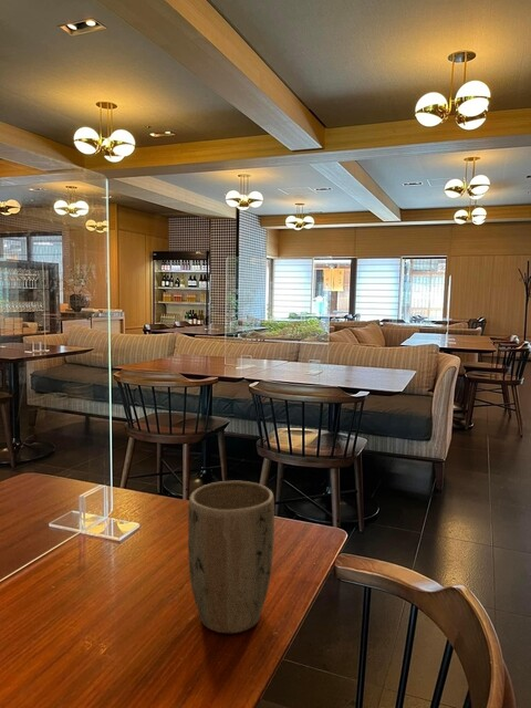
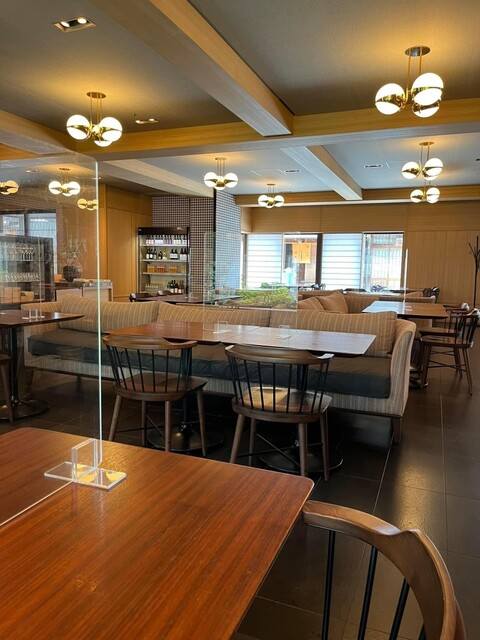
- plant pot (231, 555)
